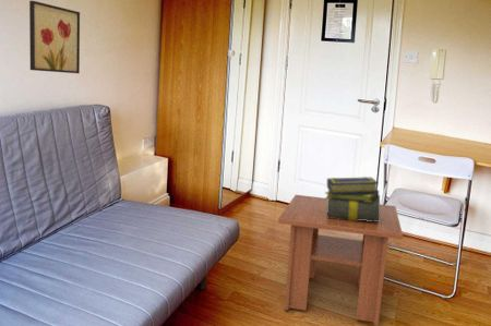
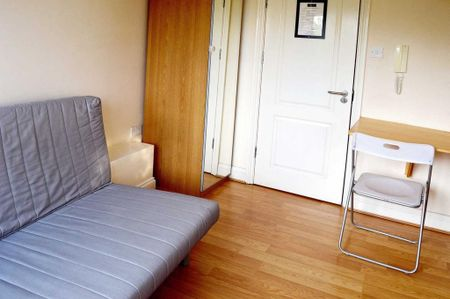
- coffee table (337, 255)
- wall art (55, 39)
- stack of books (352, 197)
